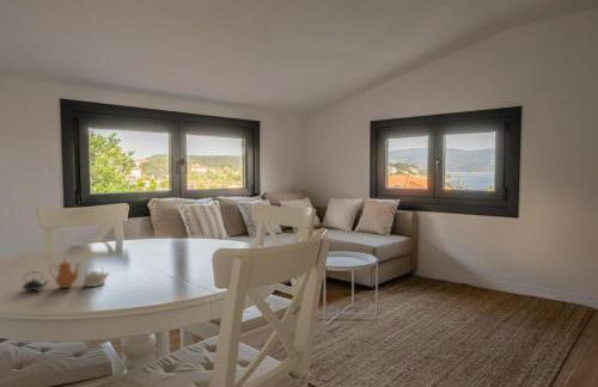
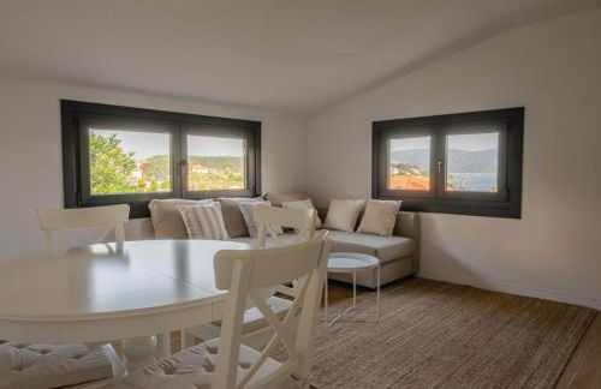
- teapot (67, 272)
